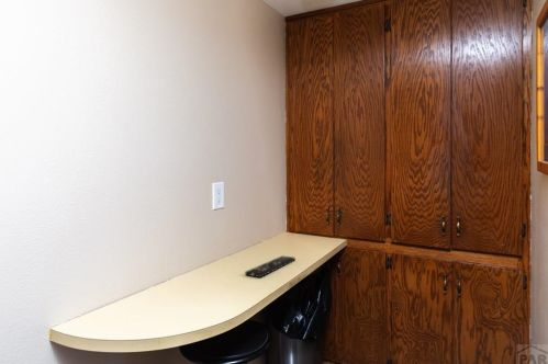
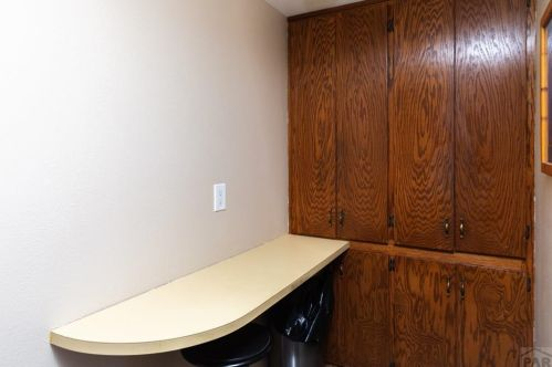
- remote control (271, 264)
